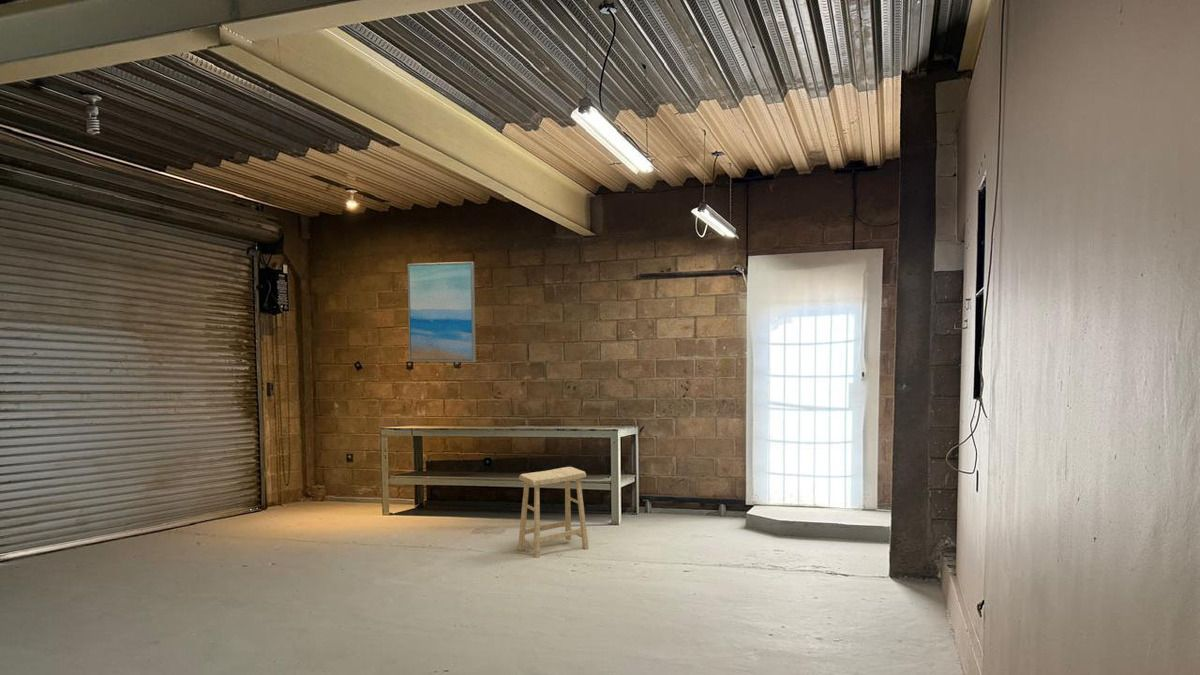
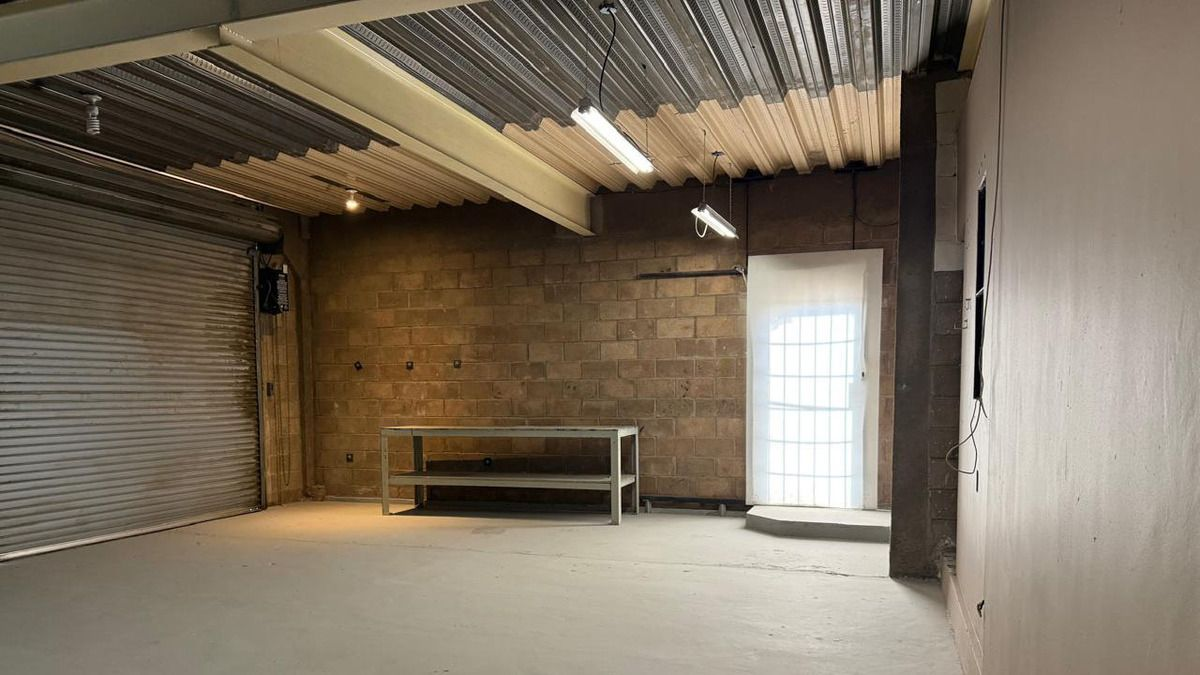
- wall art (441, 312)
- stool (554, 523)
